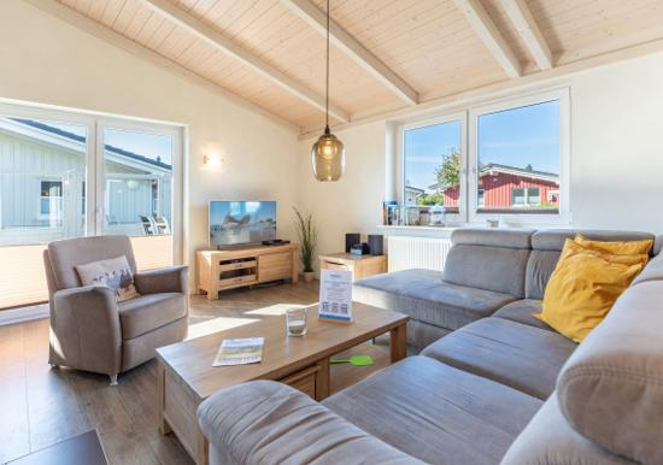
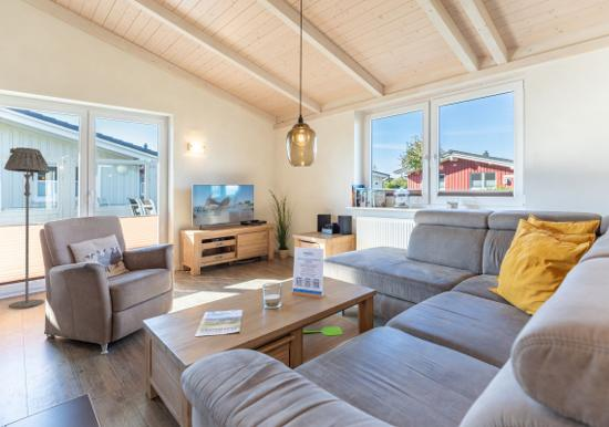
+ floor lamp (27, 226)
